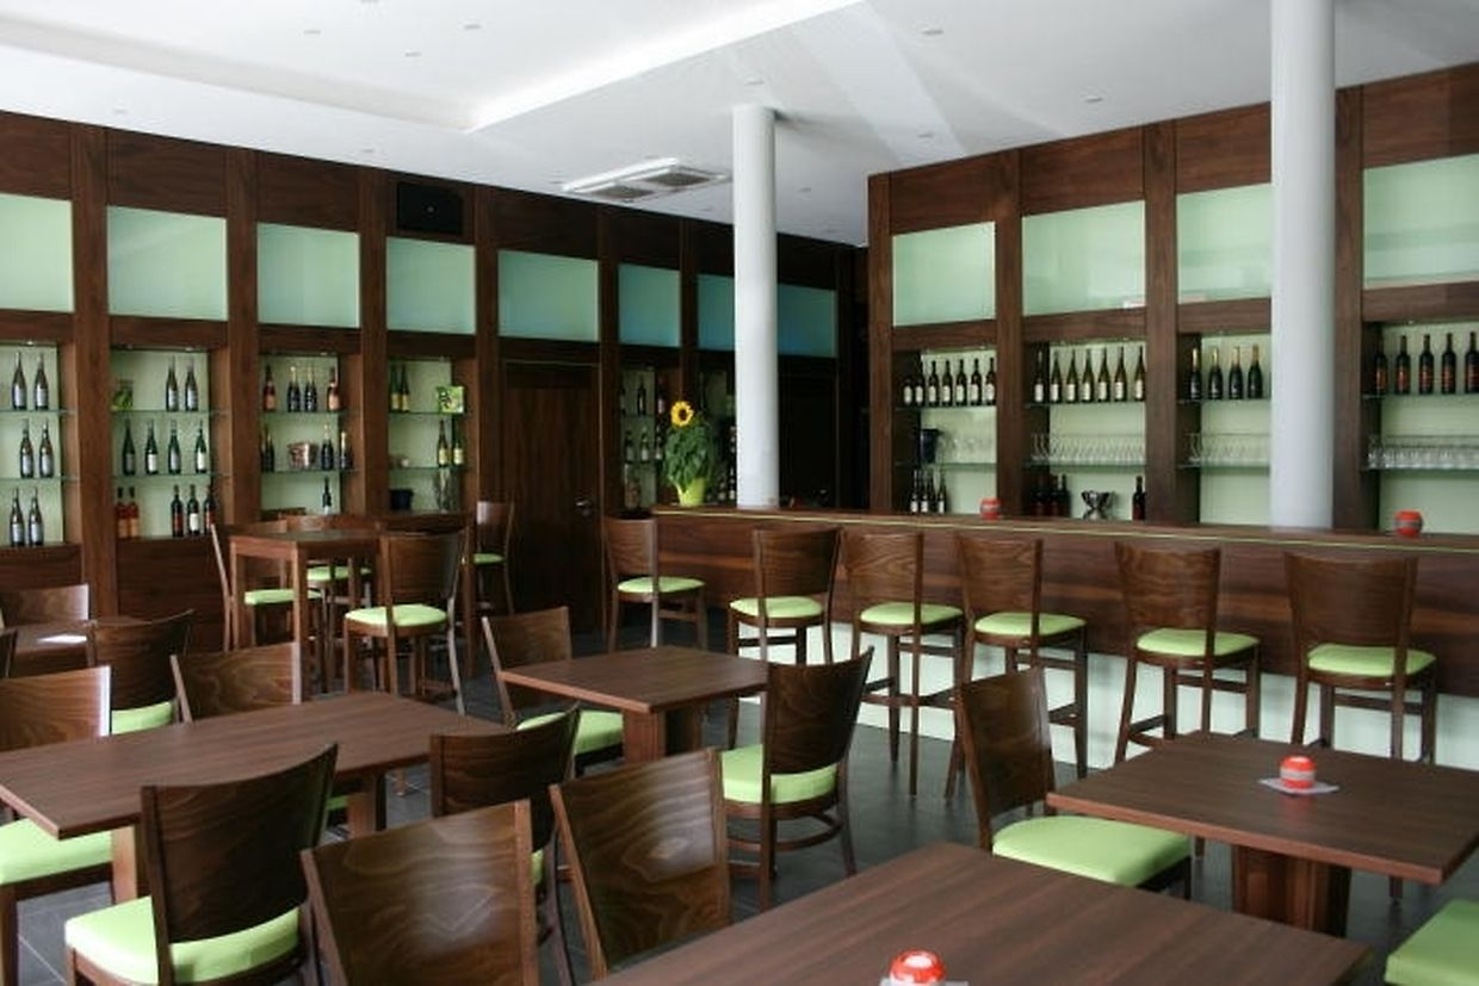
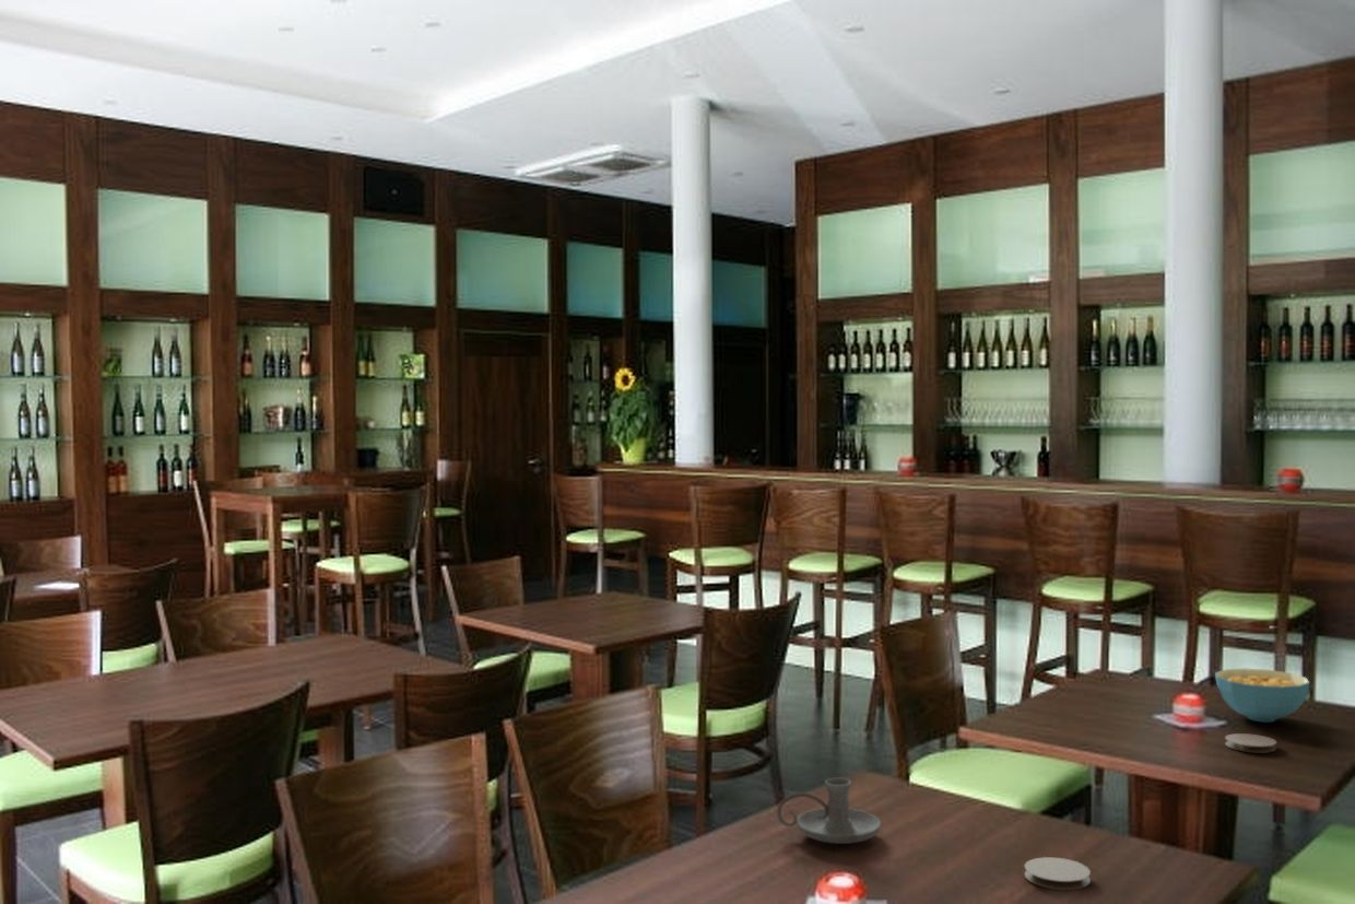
+ candle holder (828, 808)
+ cereal bowl (1261, 697)
+ coaster (1057, 872)
+ coaster (1250, 742)
